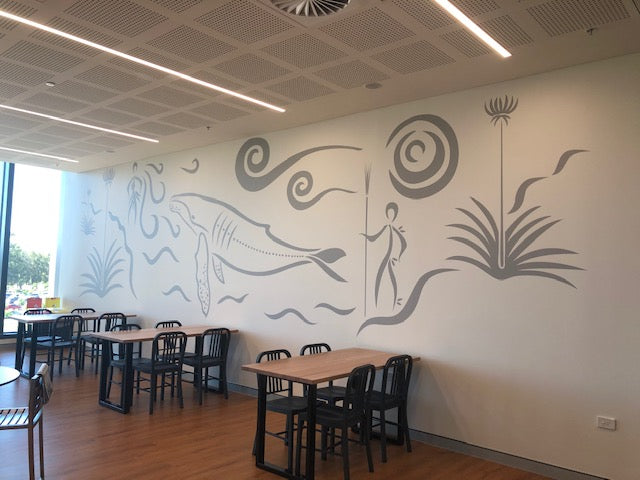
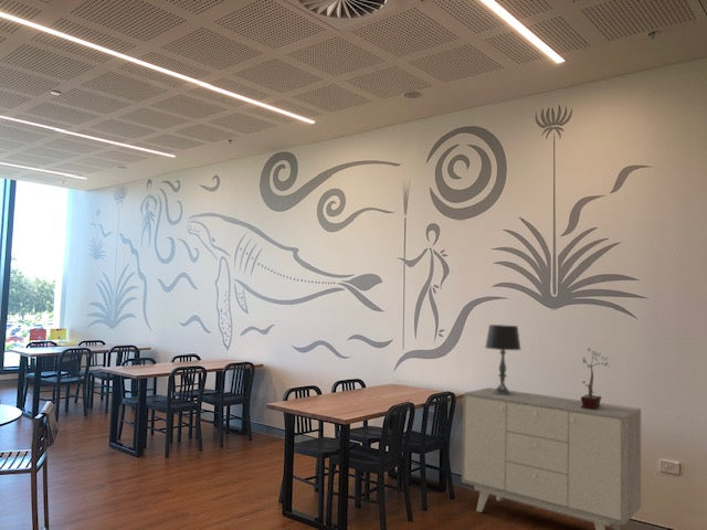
+ table lamp (503, 359)
+ sideboard (546, 460)
+ potted plant (592, 375)
